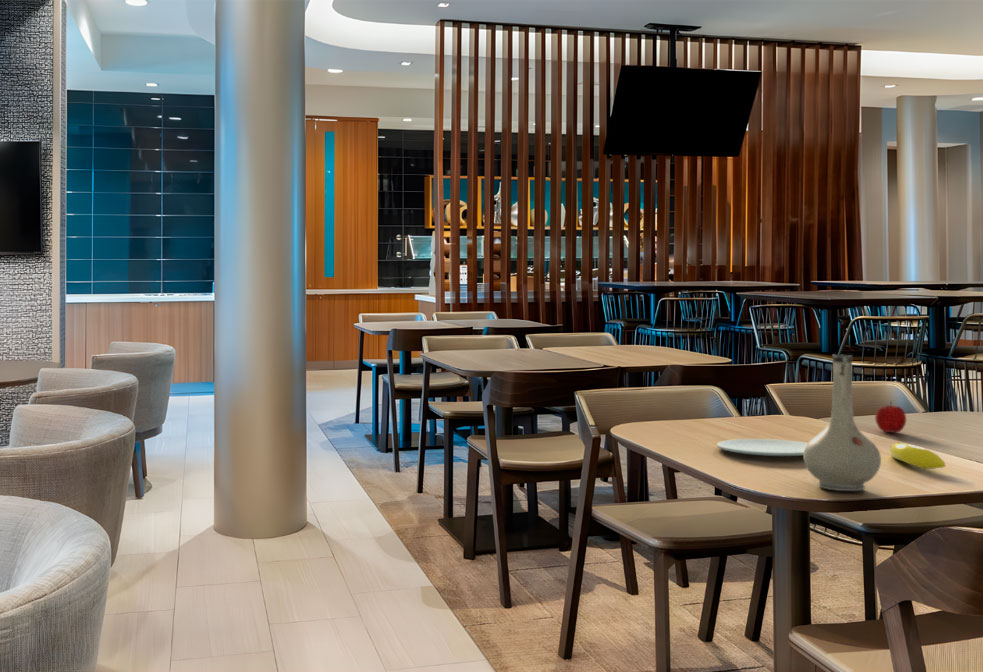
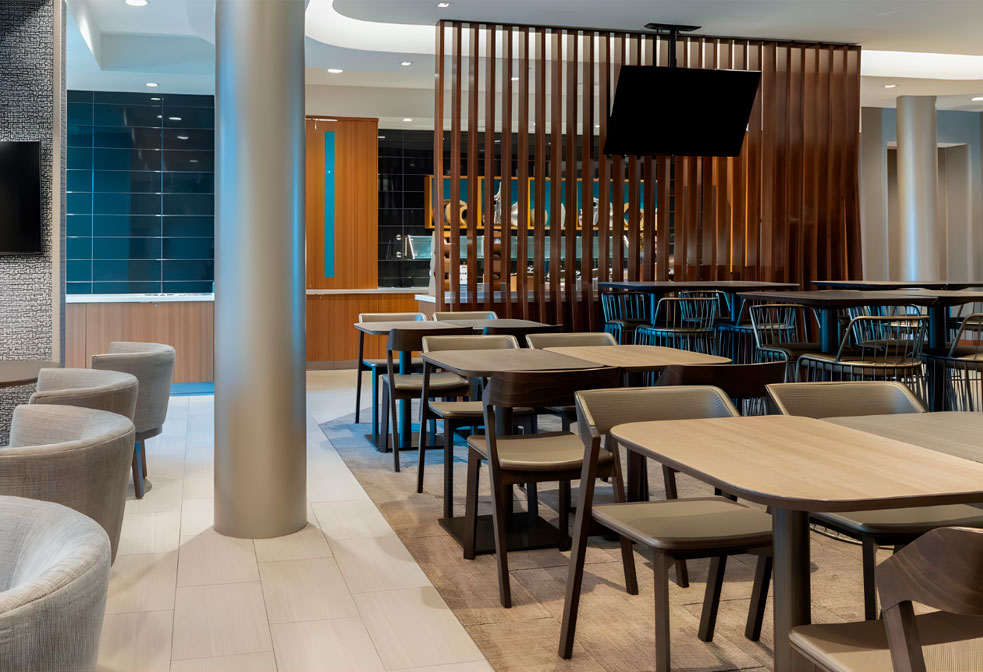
- vase (841, 421)
- banana (914, 452)
- apple (890, 416)
- paper plate (769, 448)
